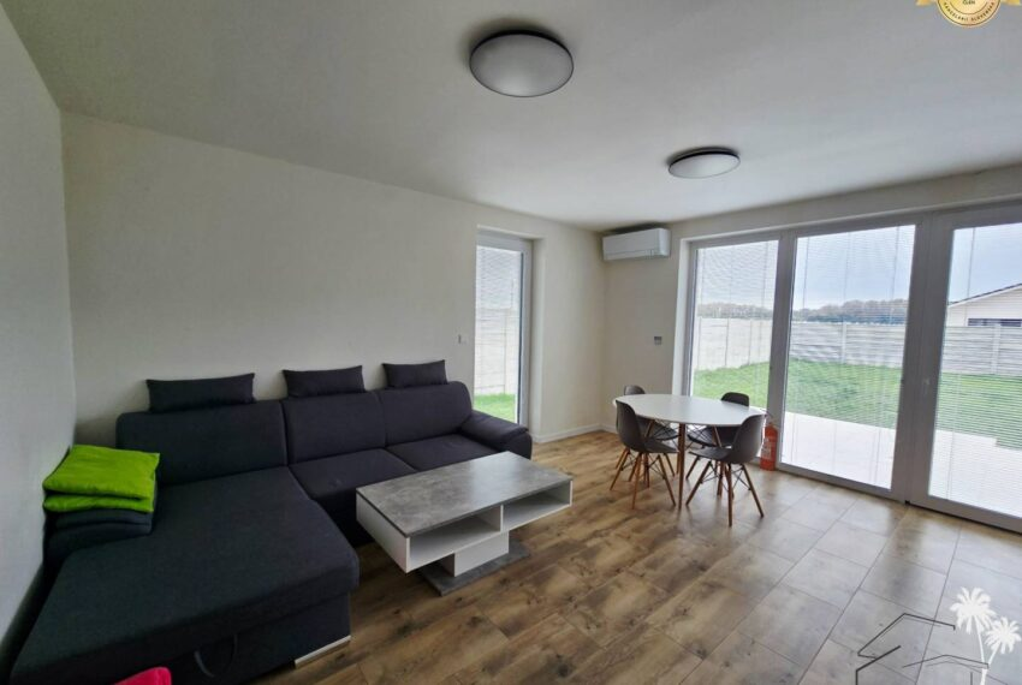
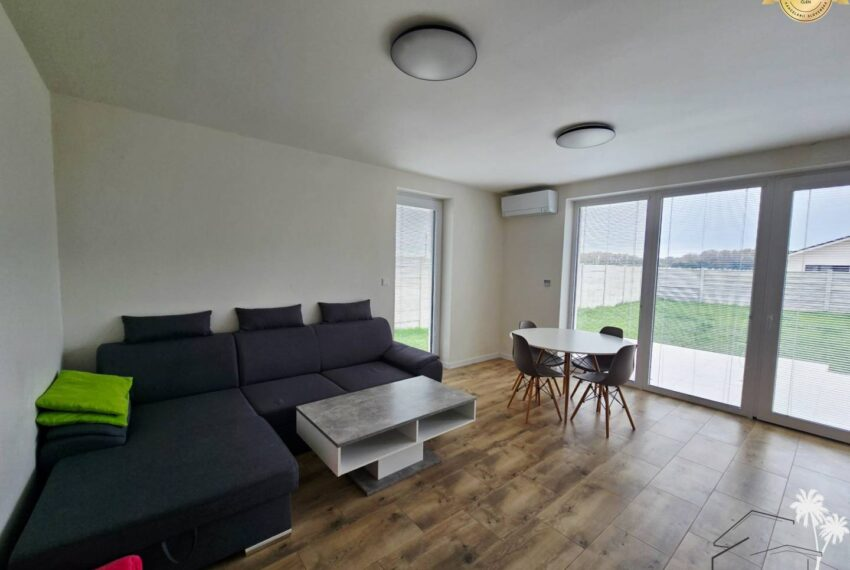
- fire extinguisher (765, 439)
